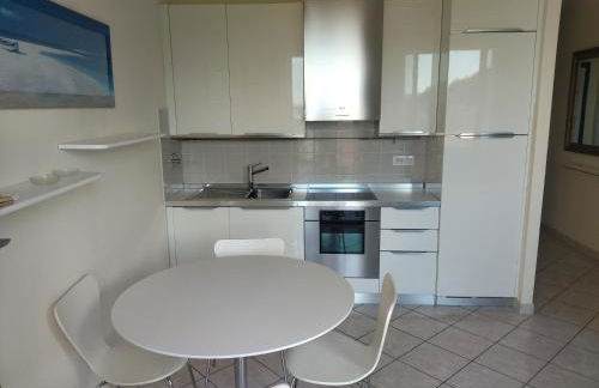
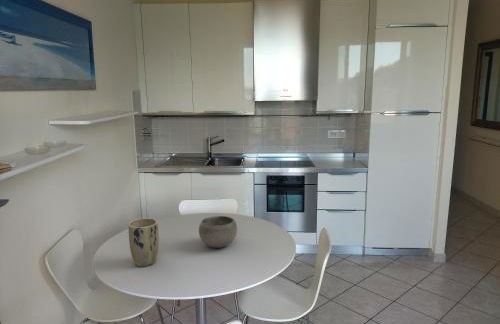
+ plant pot (144, 242)
+ bowl (218, 232)
